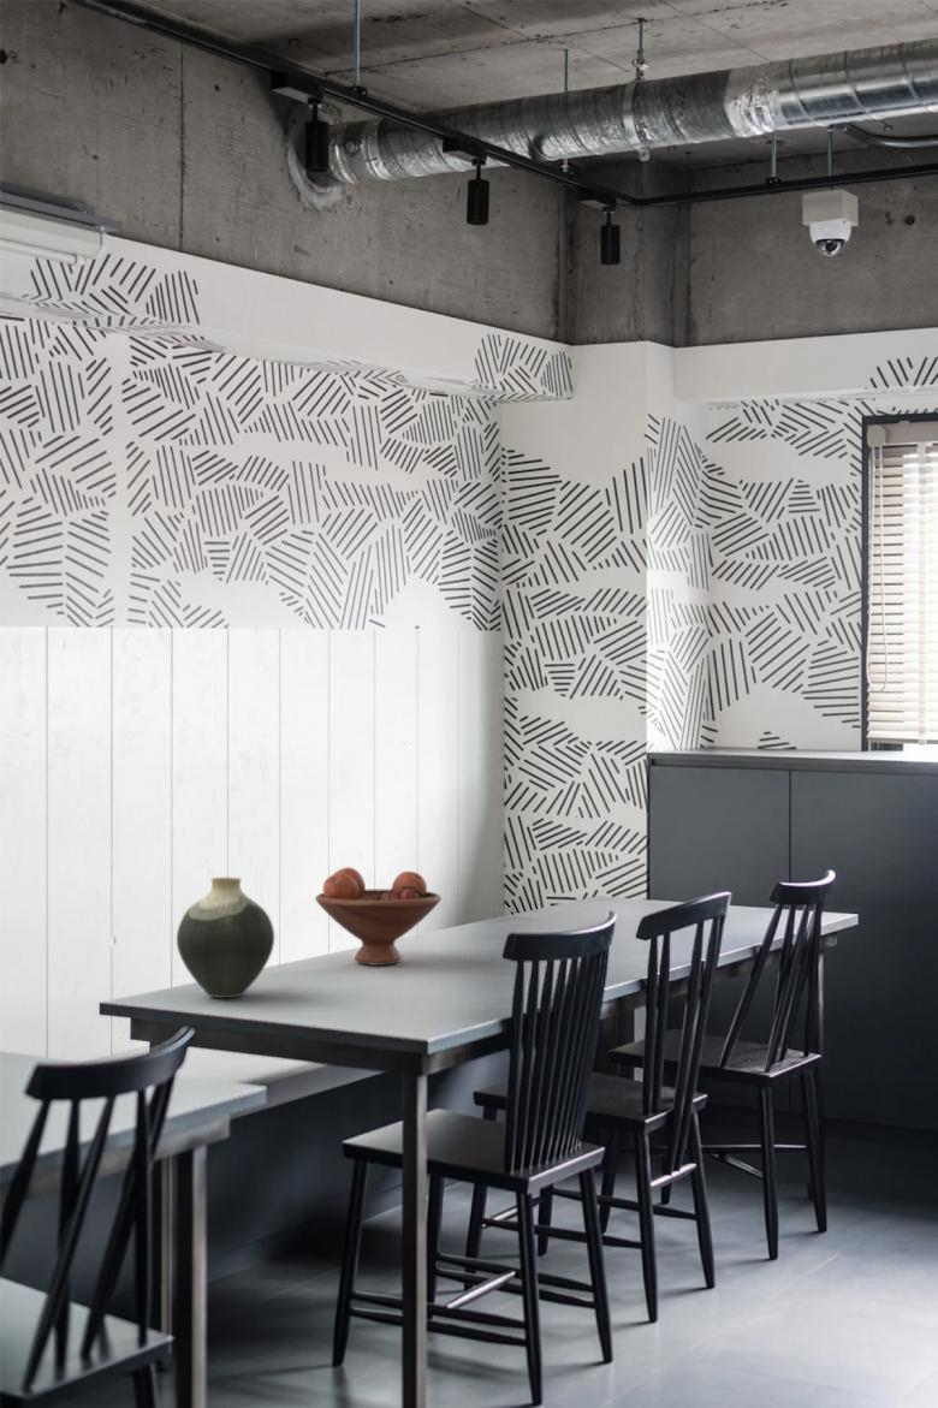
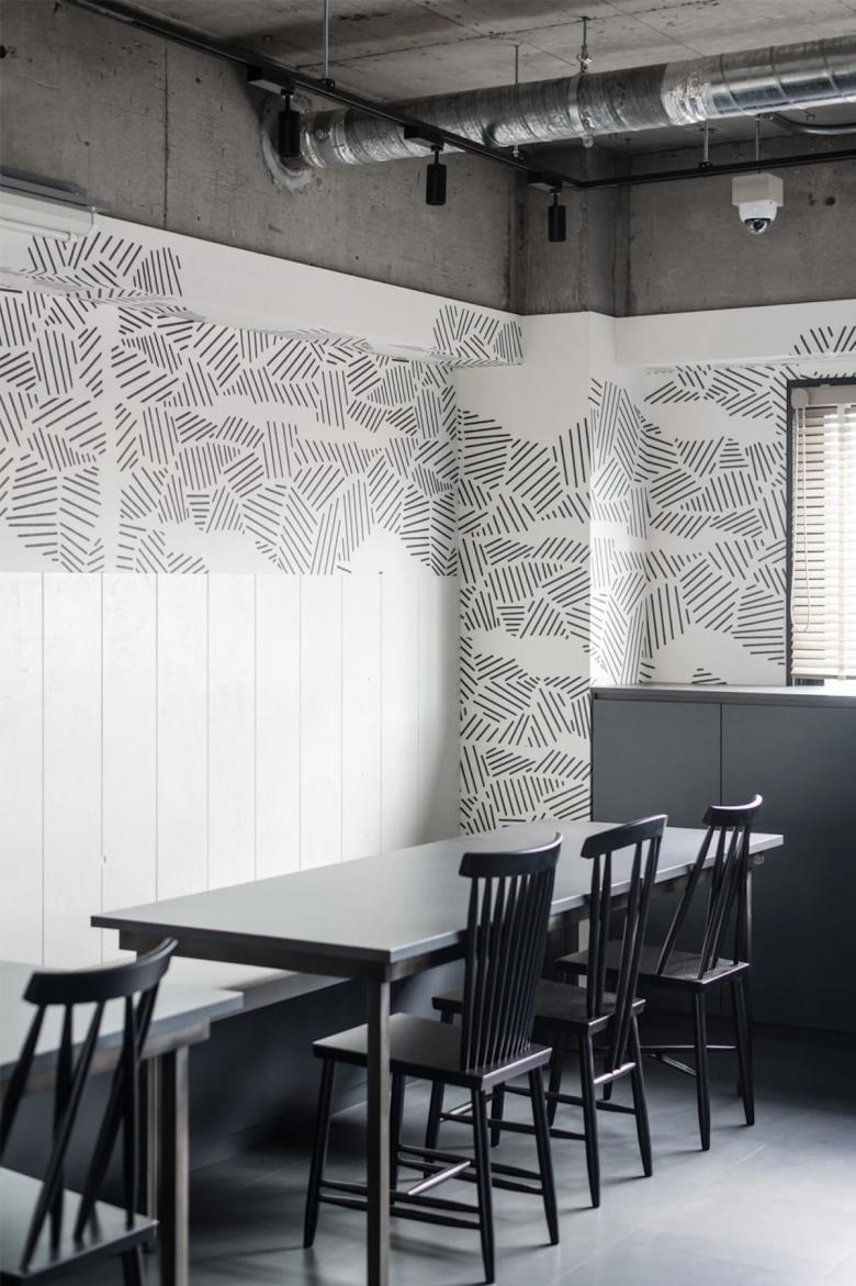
- vase (225, 937)
- fruit bowl (378, 915)
